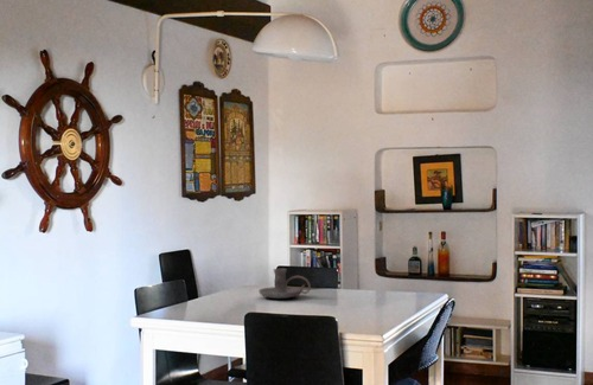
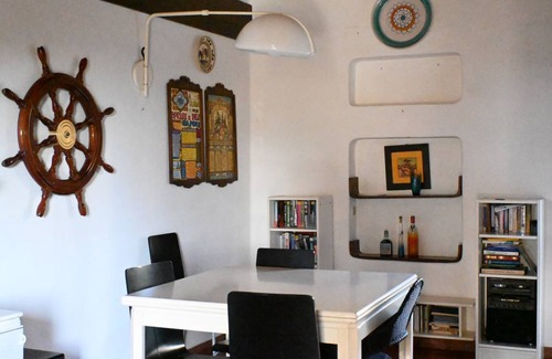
- candle holder (285, 283)
